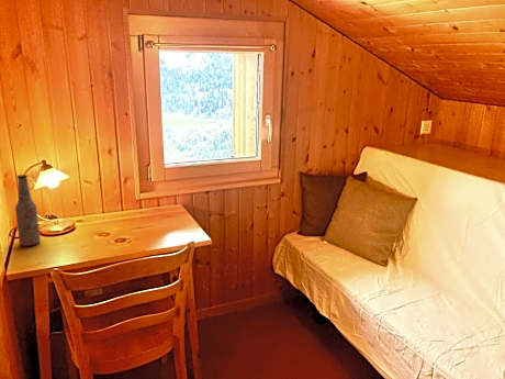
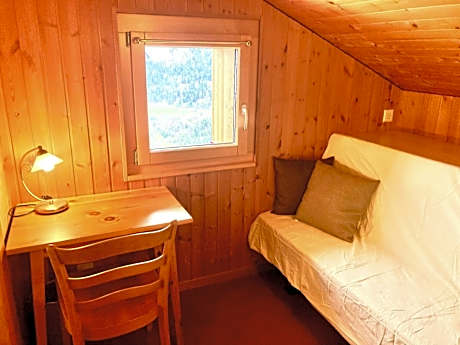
- bottle (25, 210)
